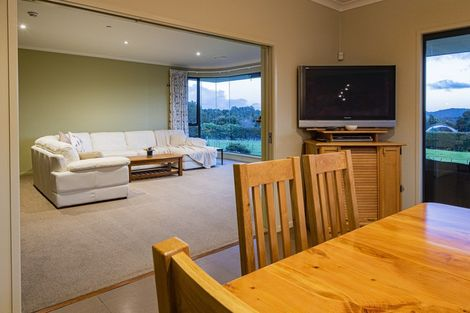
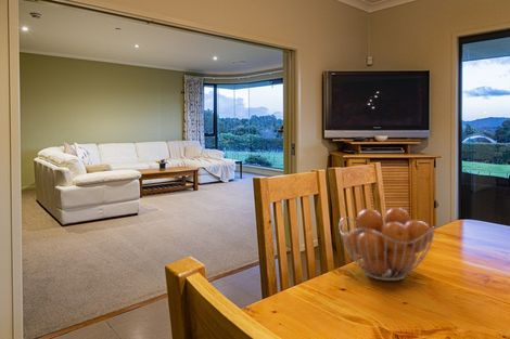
+ fruit basket (384, 242)
